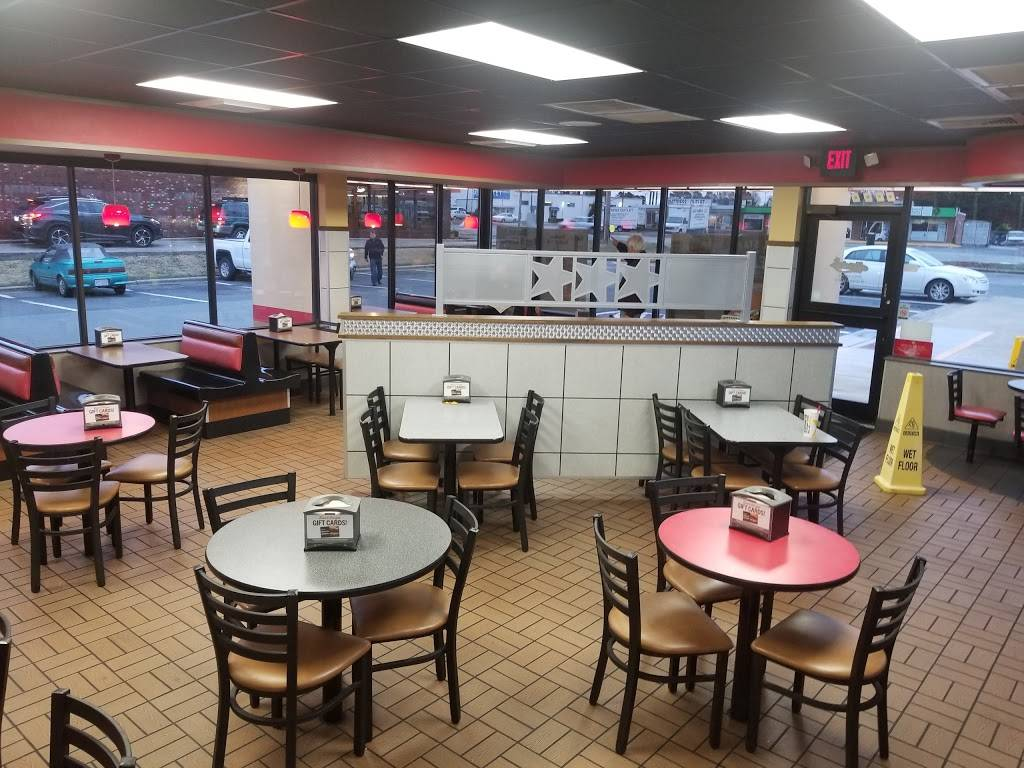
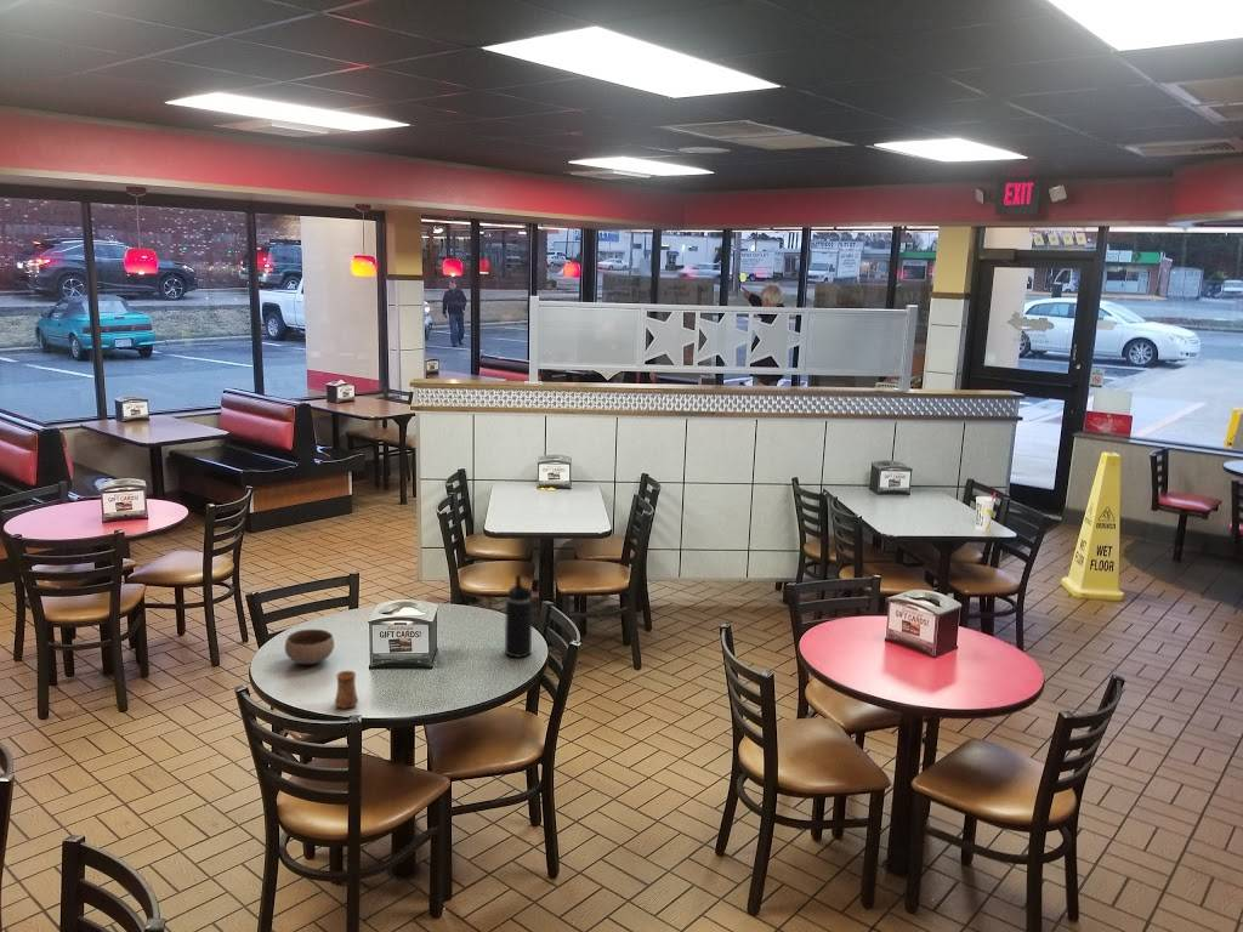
+ cup (346, 689)
+ water bottle (520, 616)
+ bowl (310, 649)
